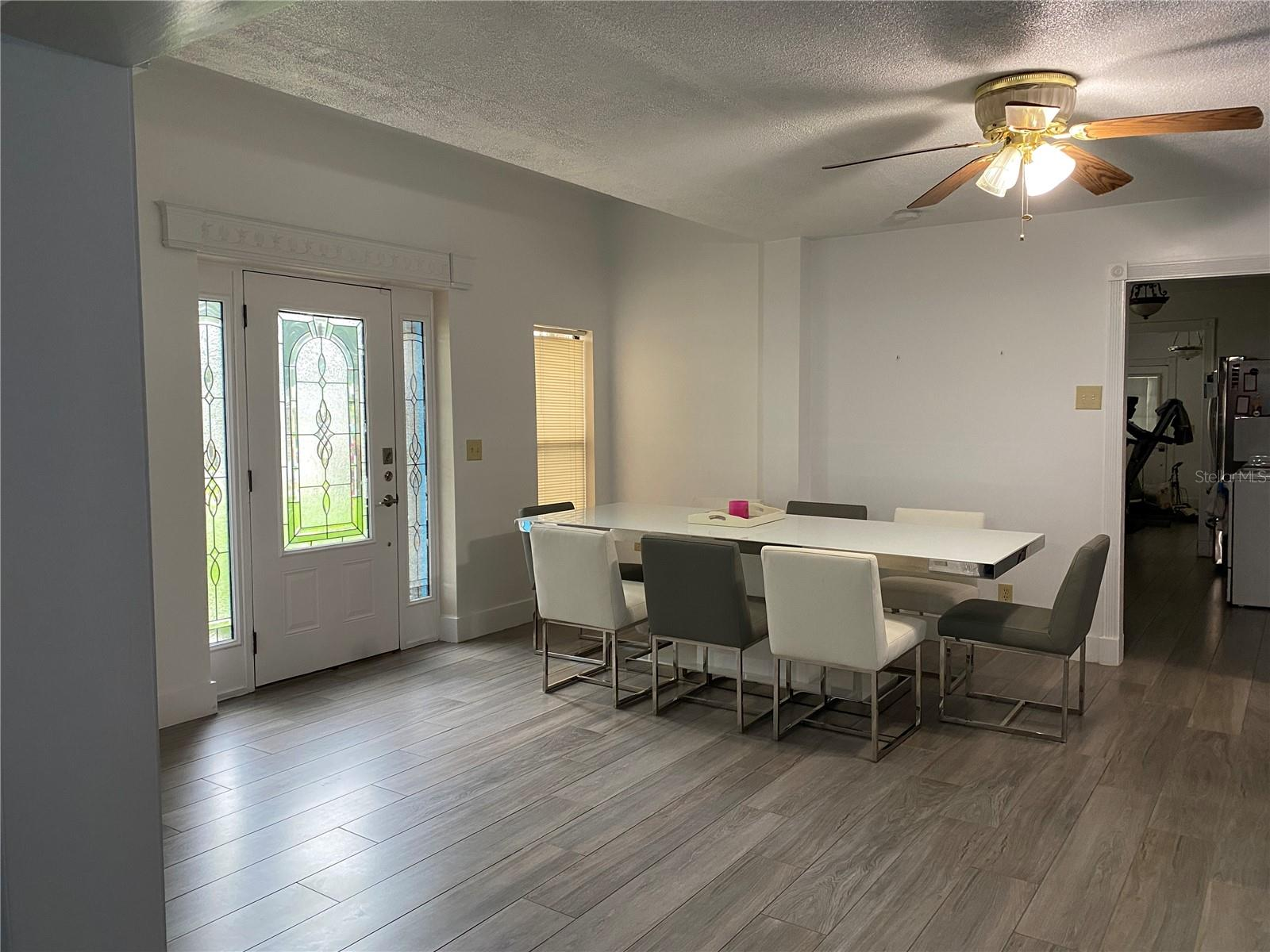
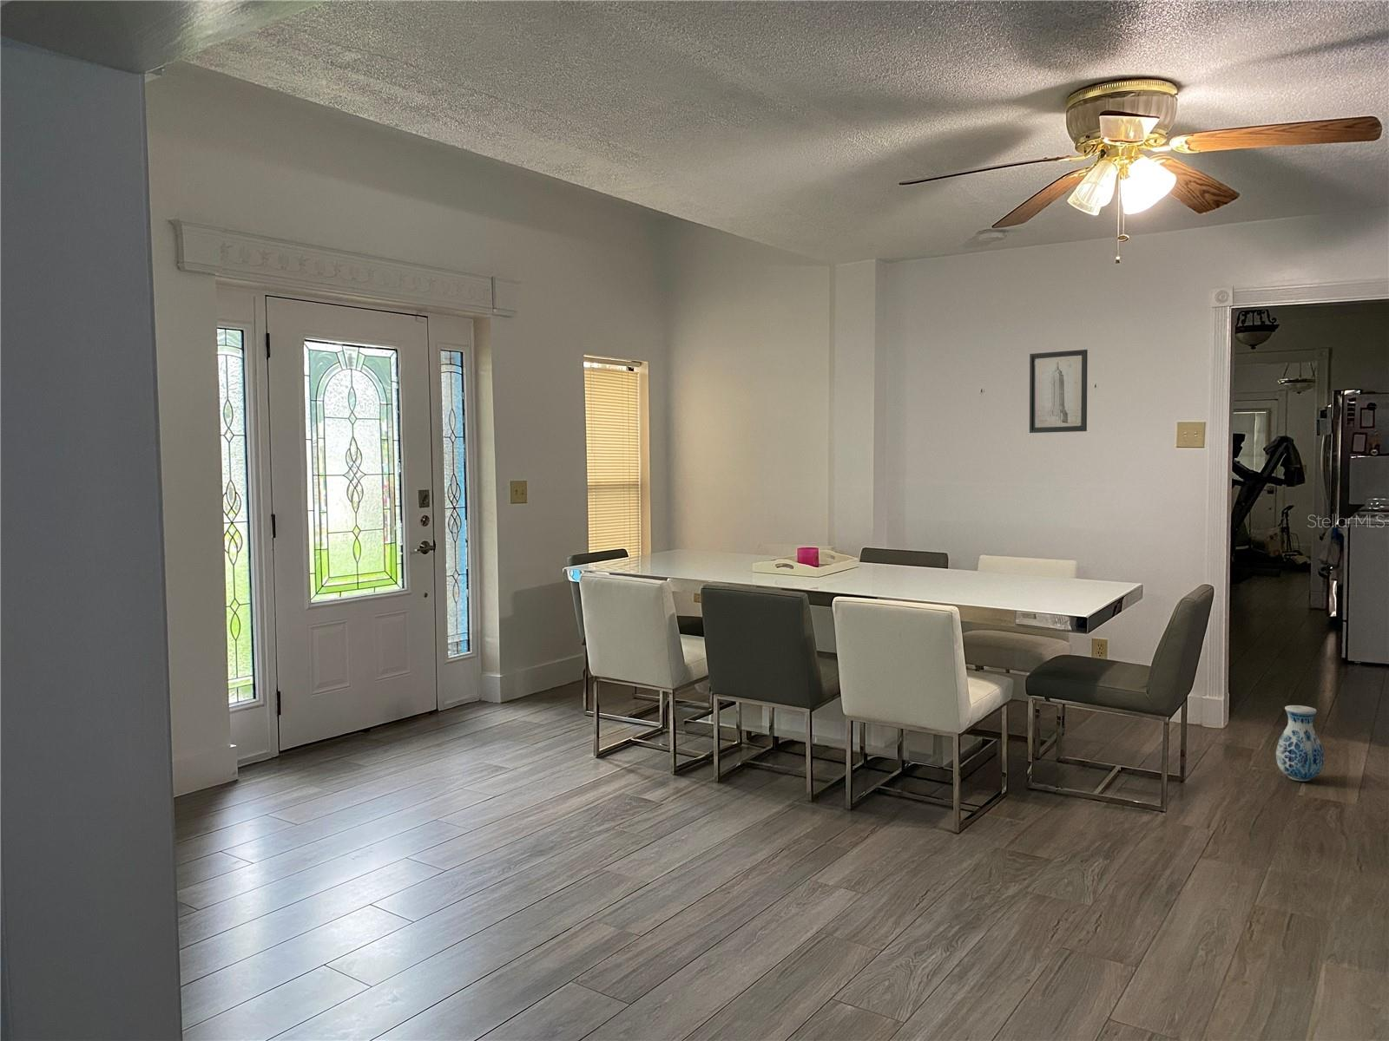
+ wall art (1058, 391)
+ vase (1299, 744)
